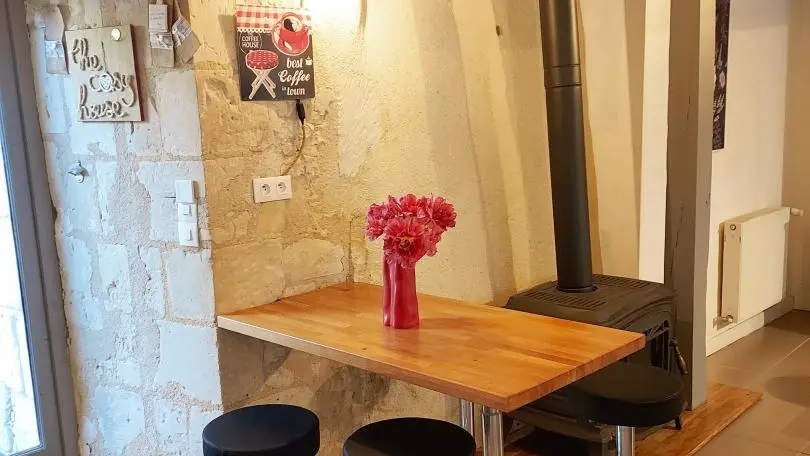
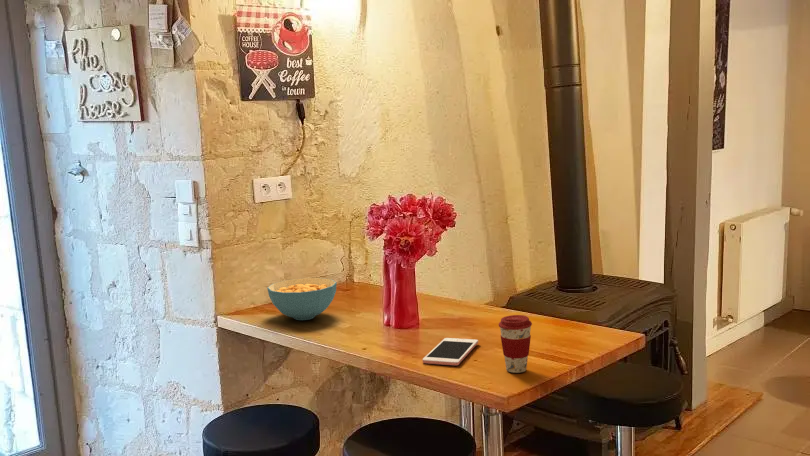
+ cell phone (451, 351)
+ cereal bowl (303, 301)
+ coffee cup (515, 344)
